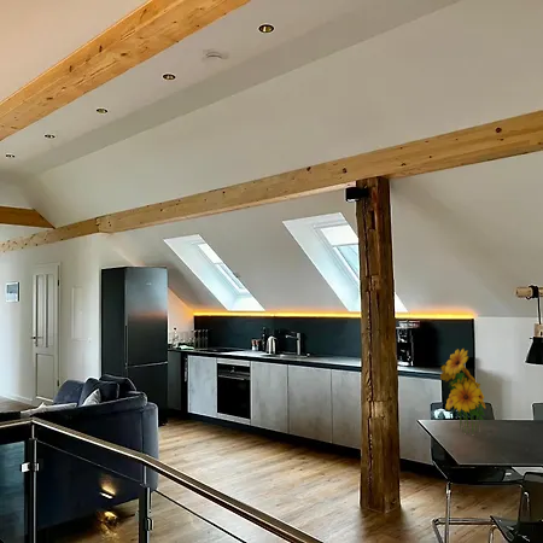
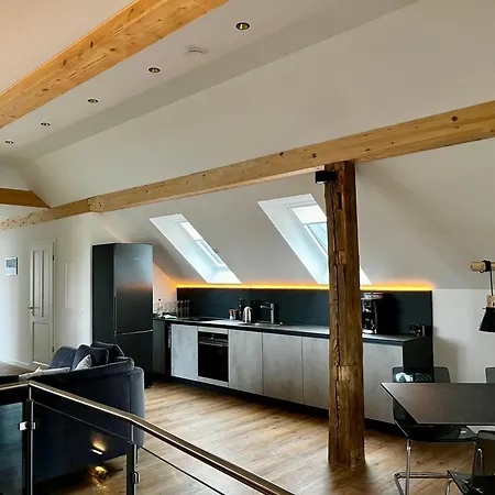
- flower bouquet (462, 389)
